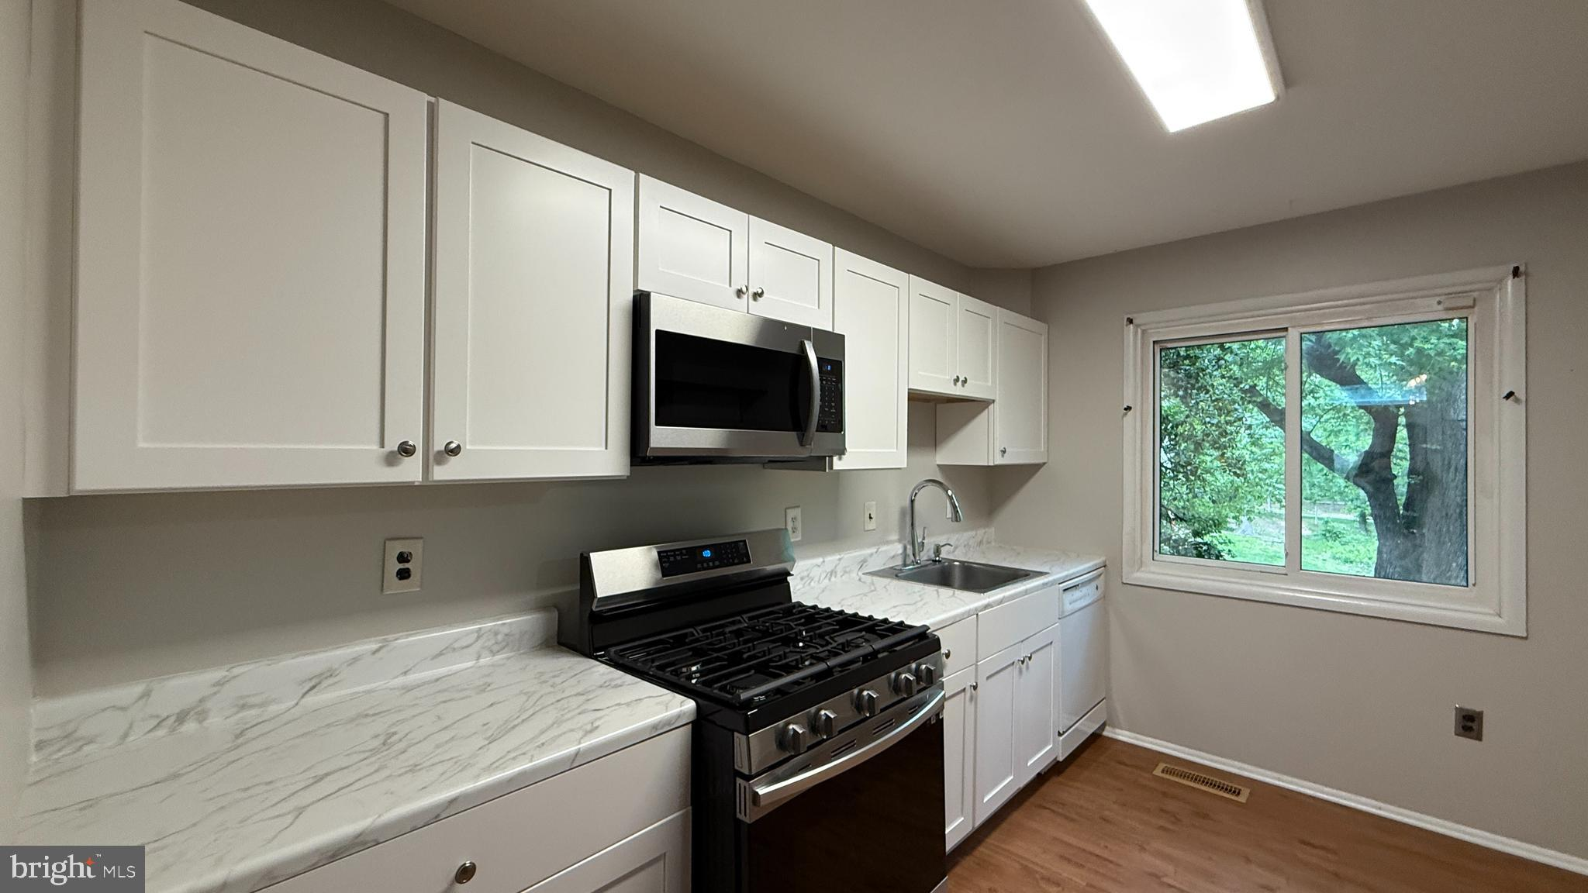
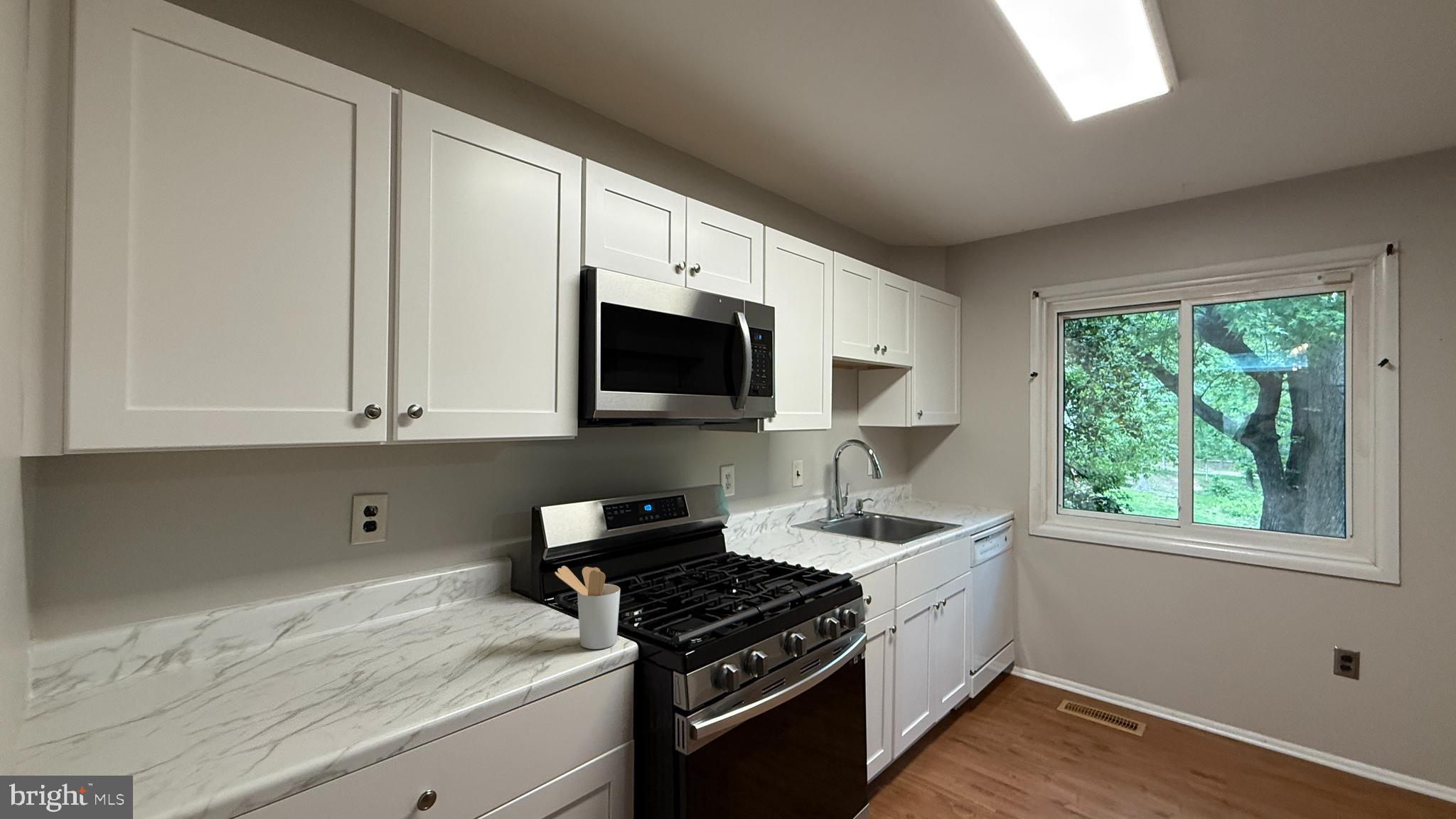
+ utensil holder (587, 604)
